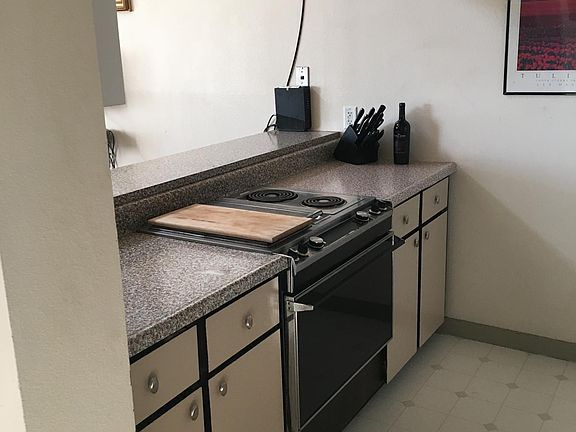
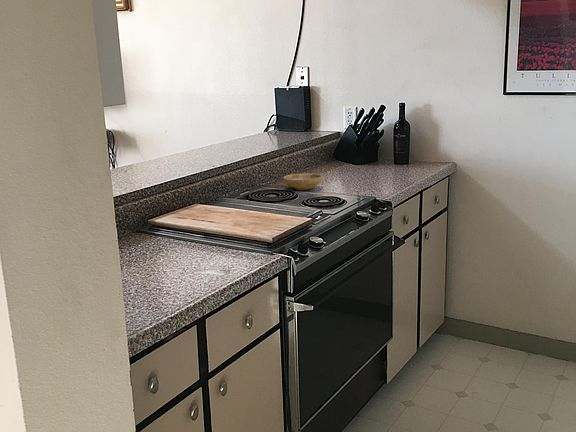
+ ceramic bowl (303, 182)
